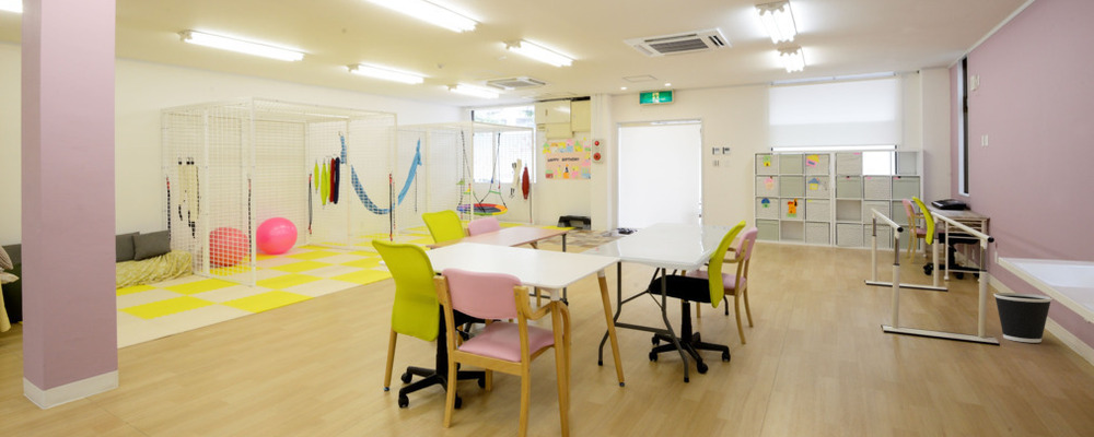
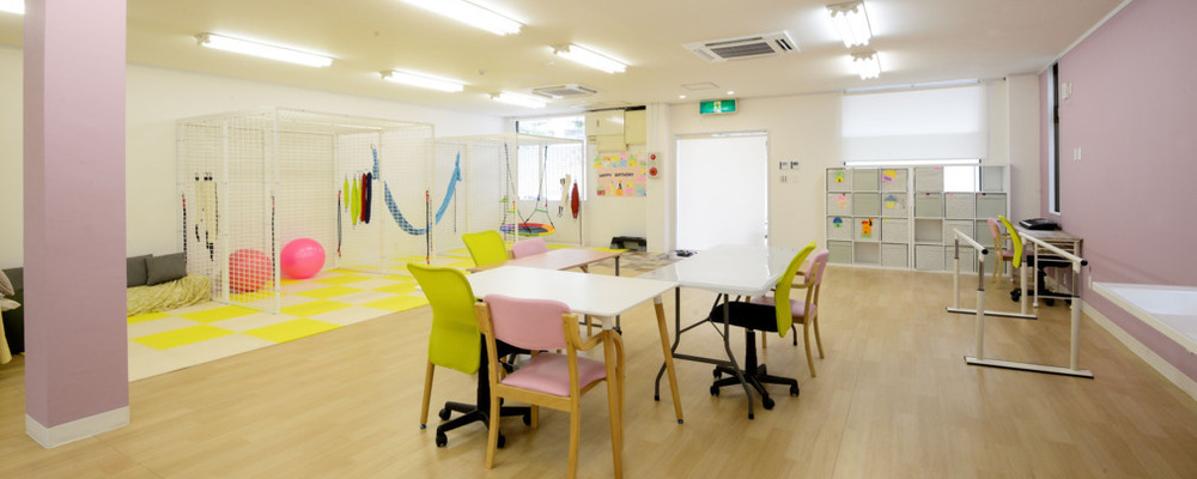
- wastebasket (1022, 317)
